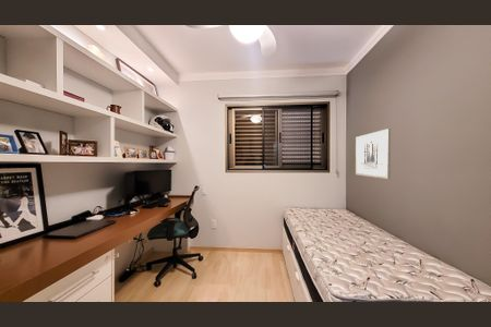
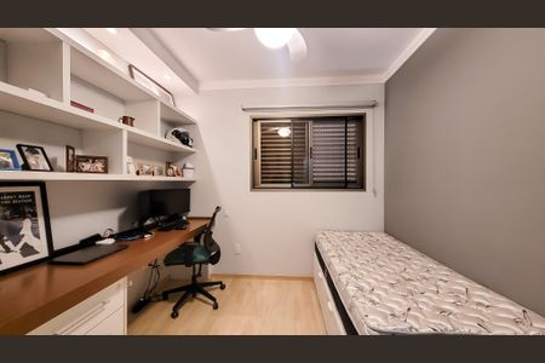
- wall art (370, 155)
